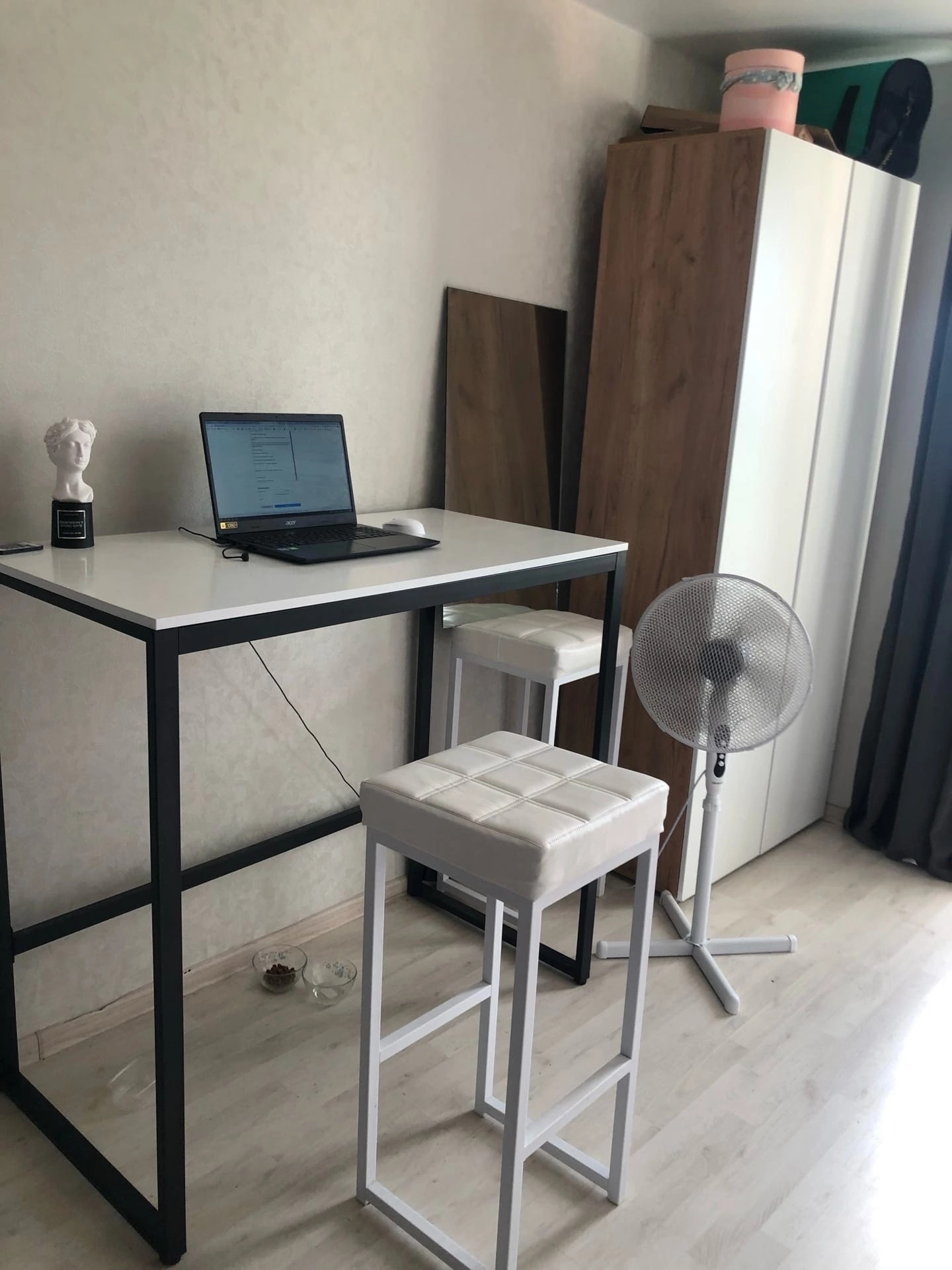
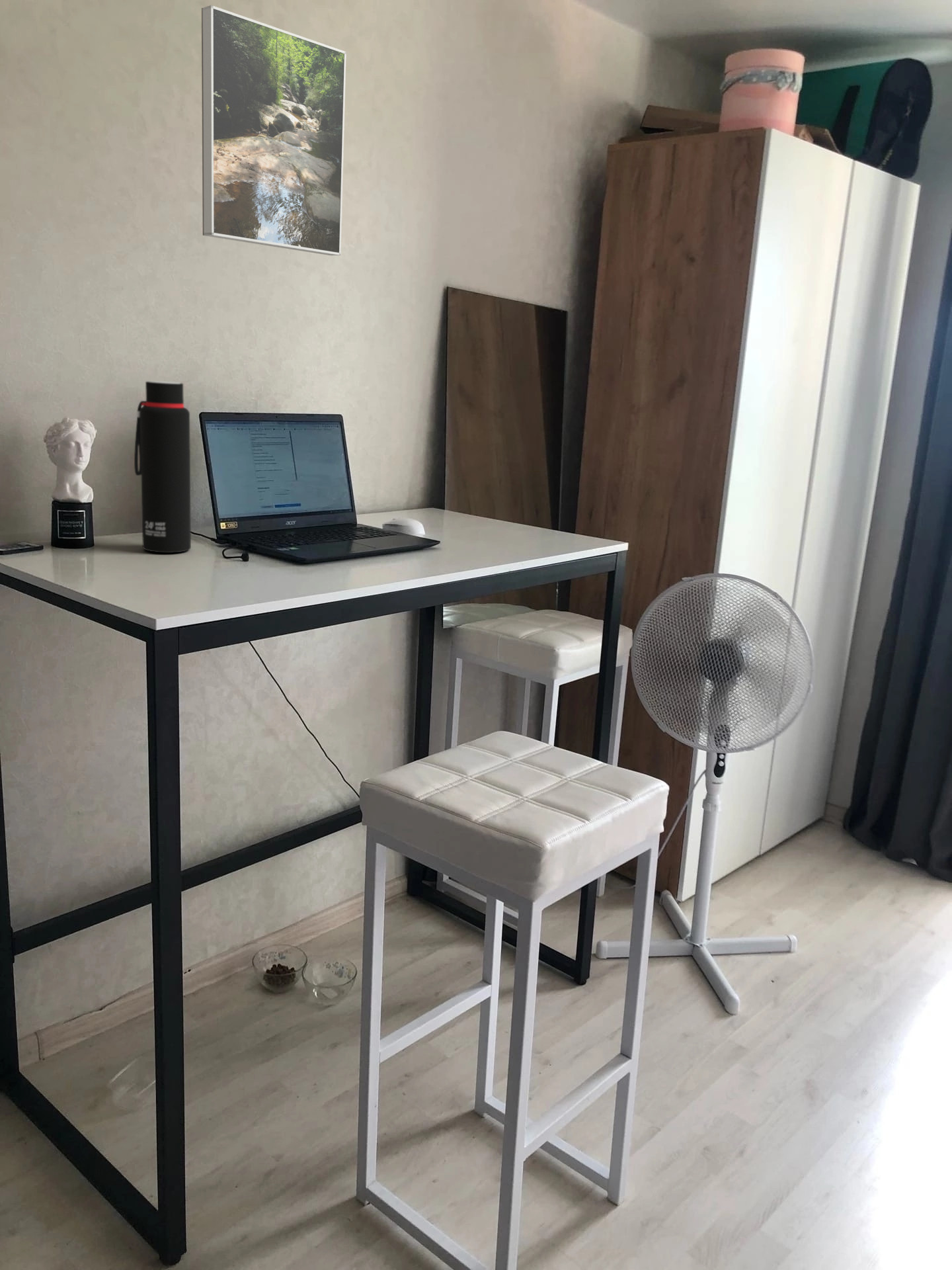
+ water bottle (161, 466)
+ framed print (276, 141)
